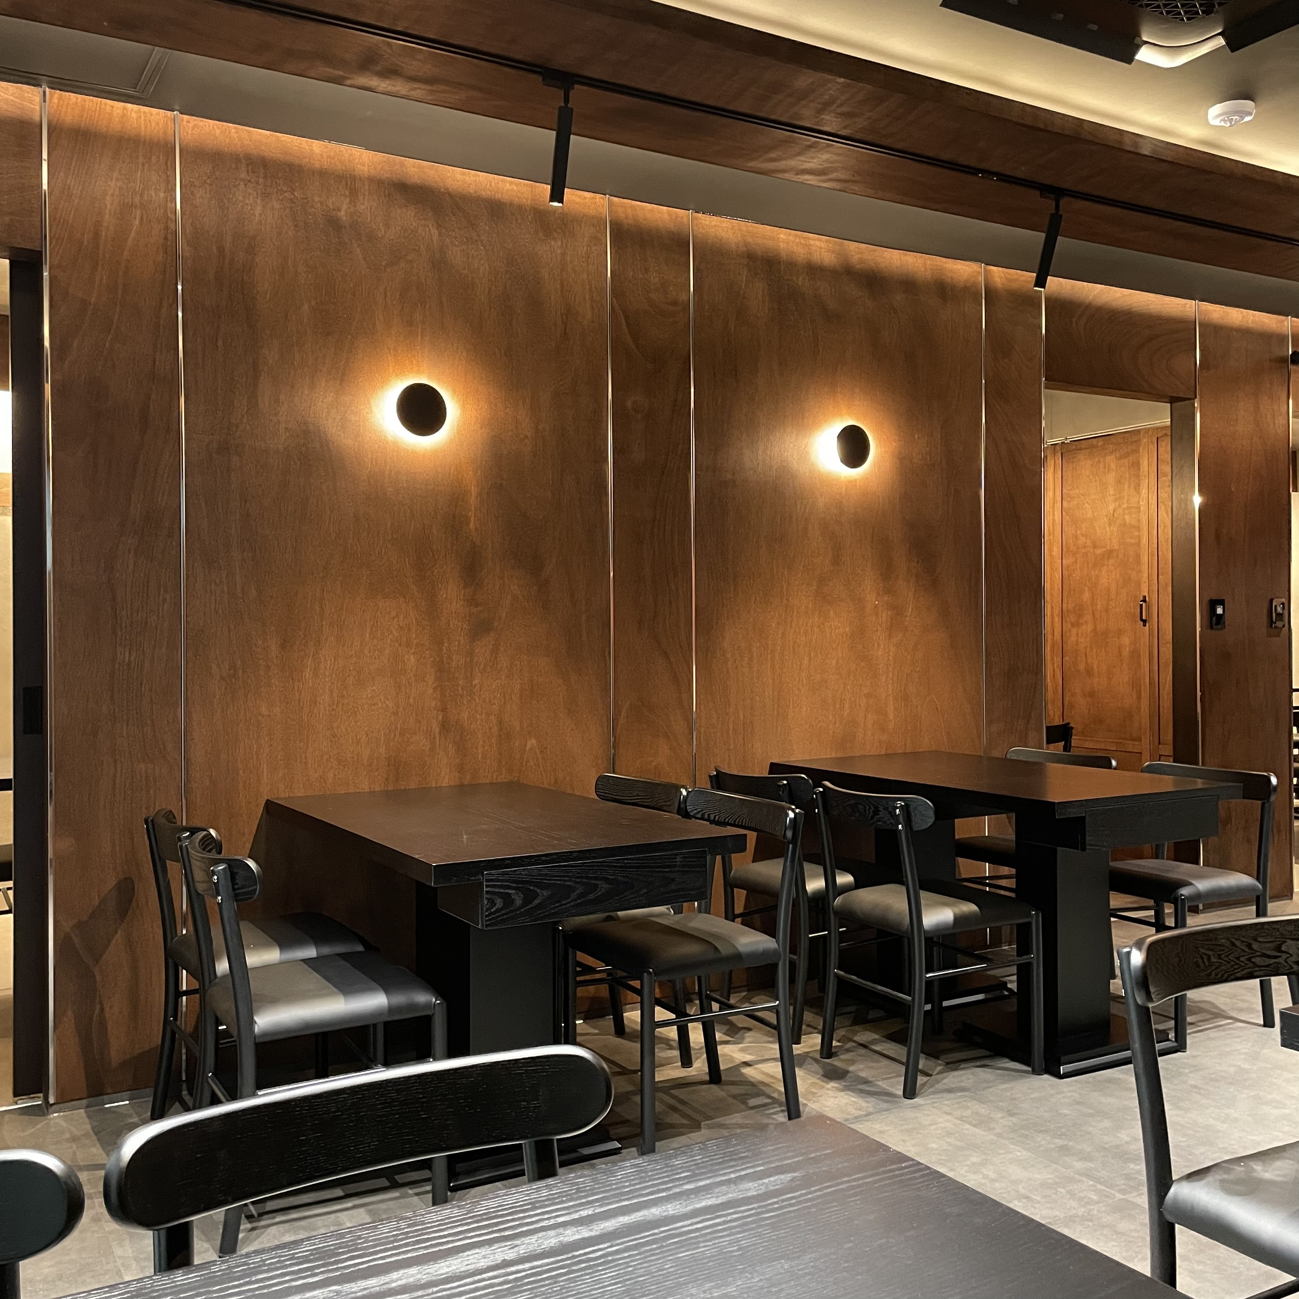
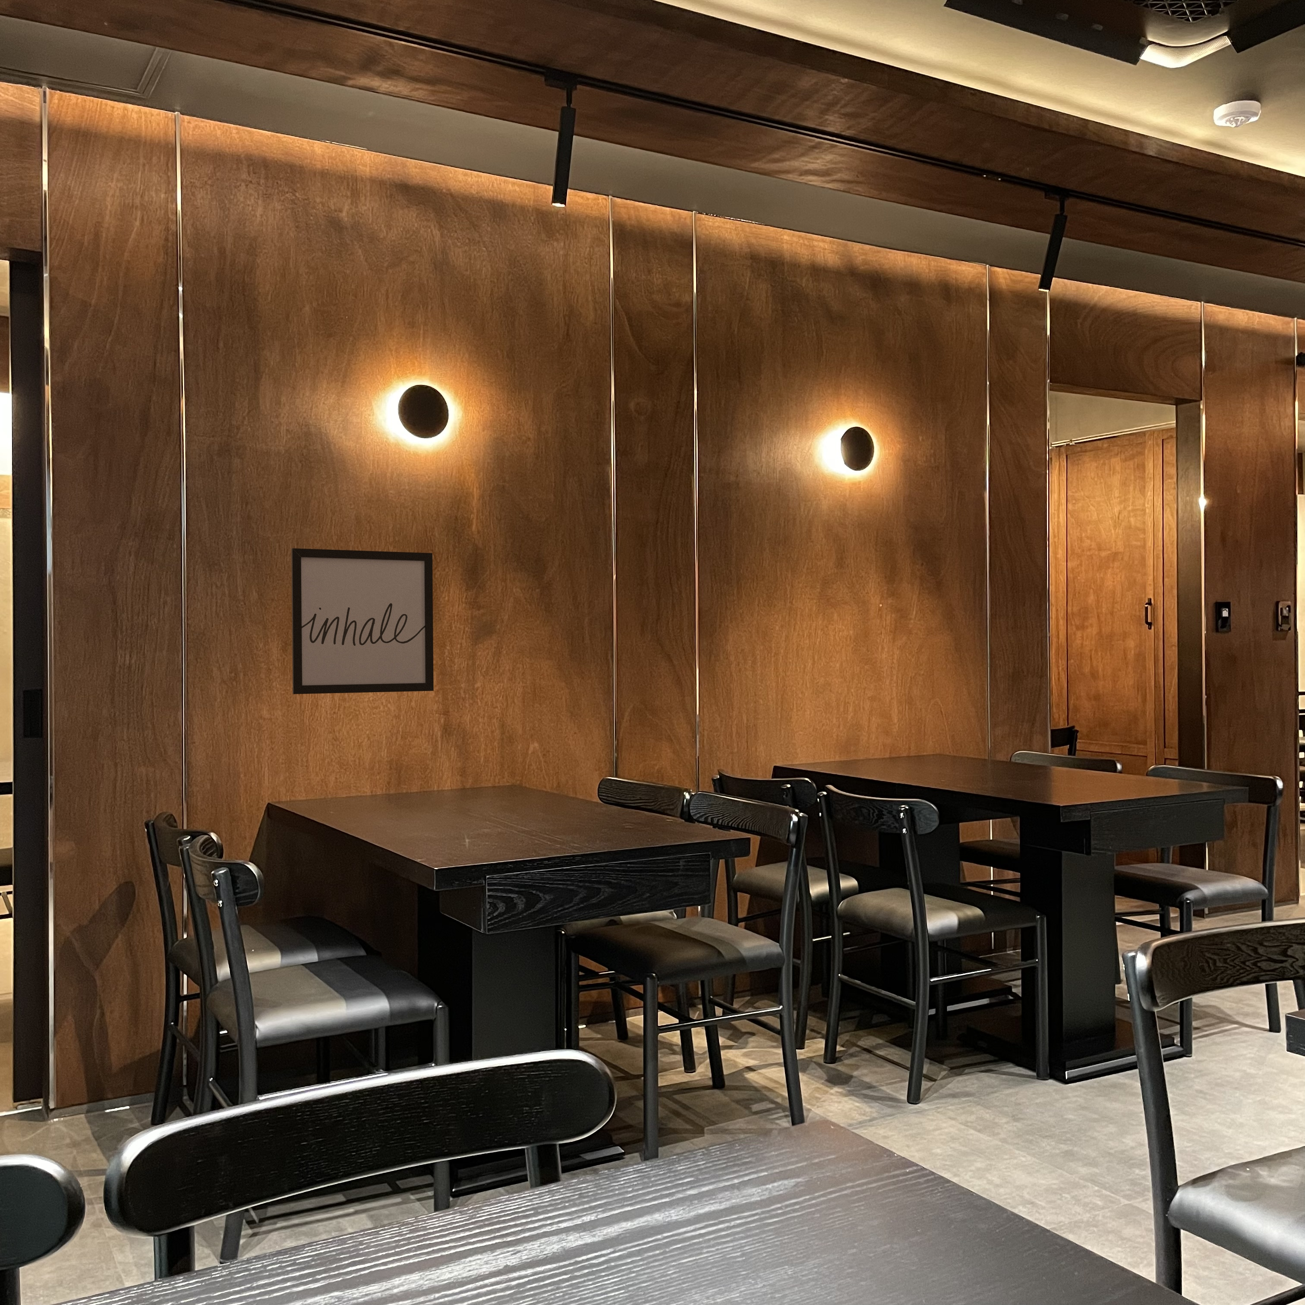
+ wall art (364, 621)
